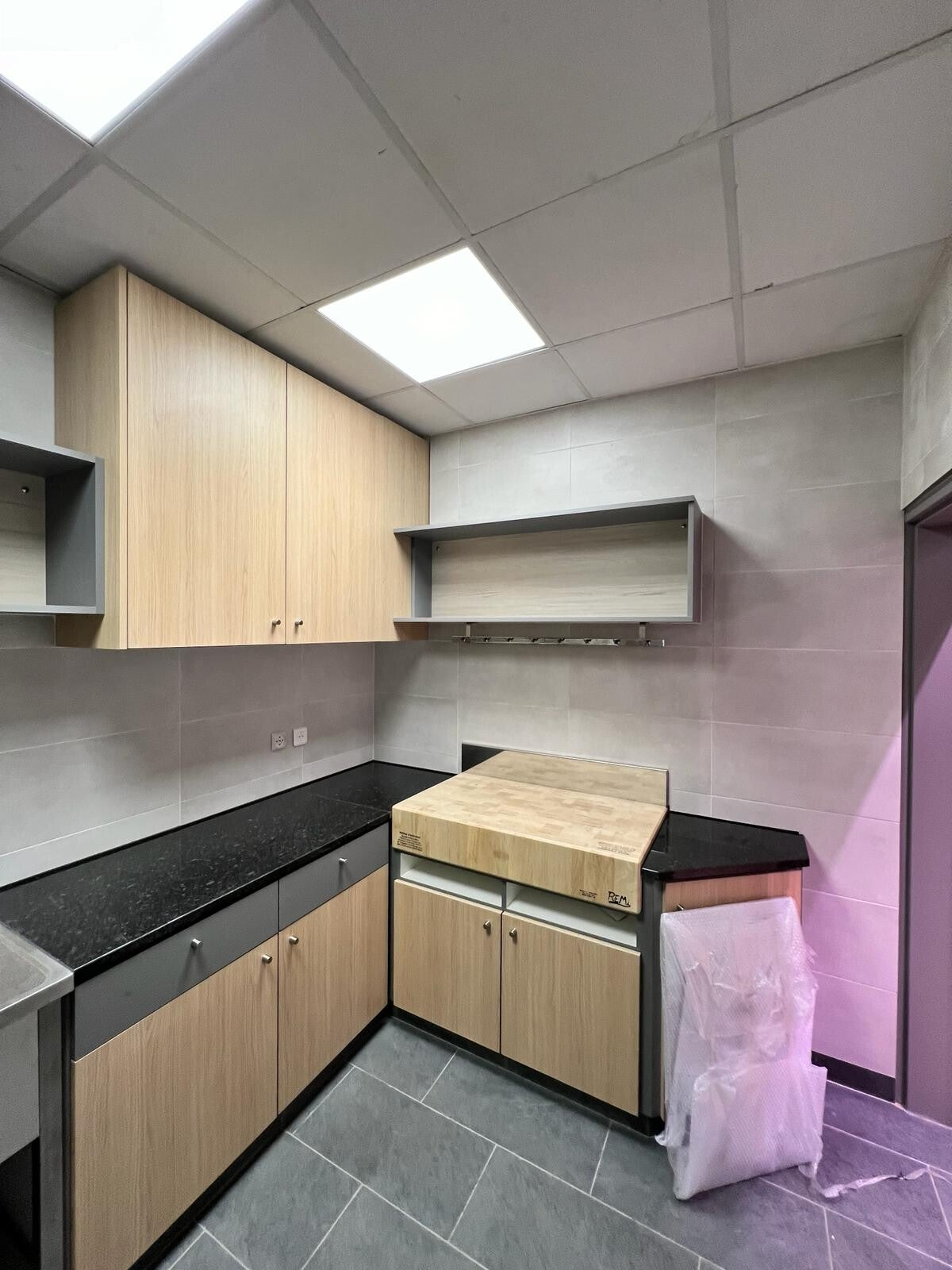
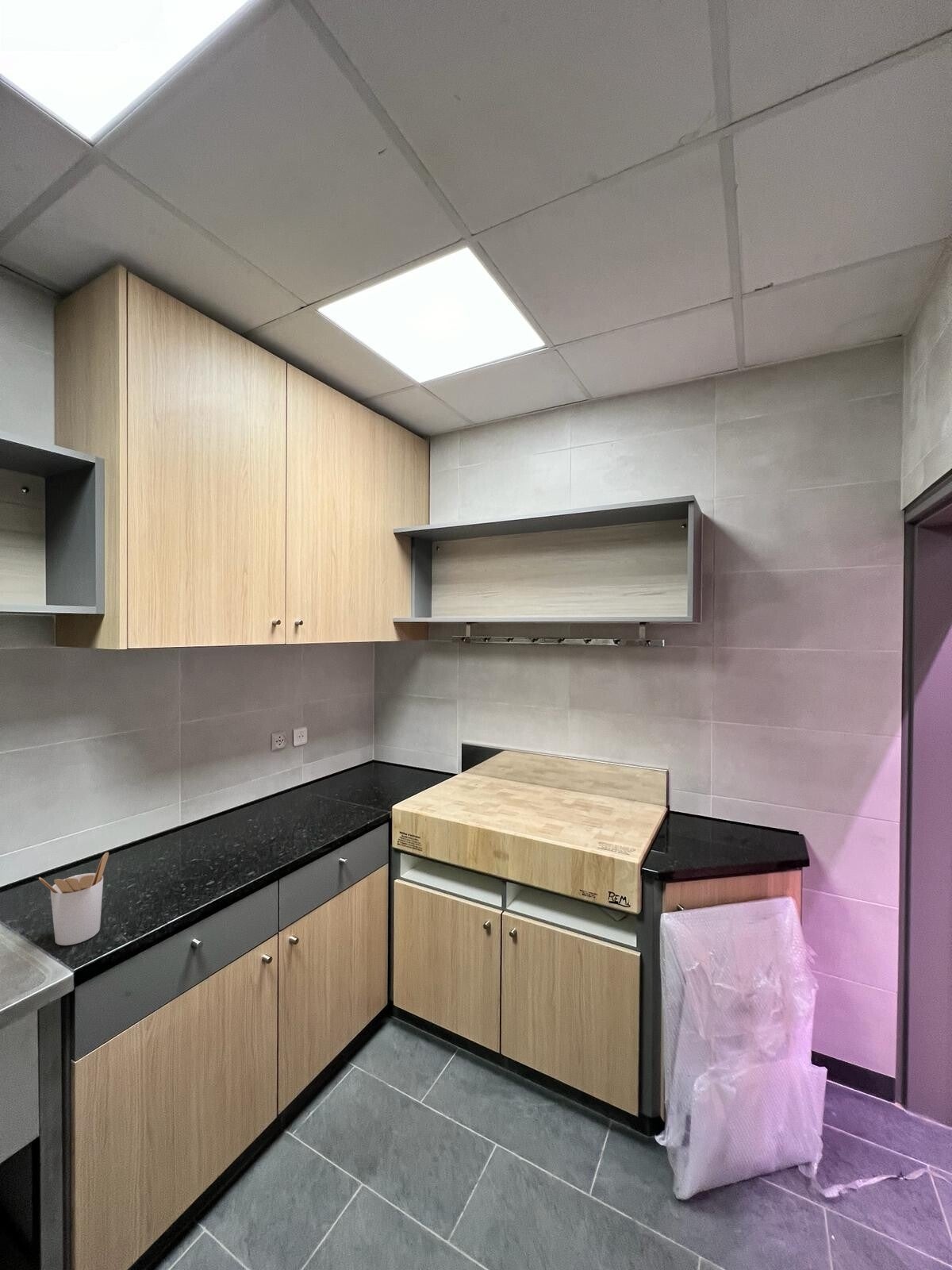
+ utensil holder (77, 901)
